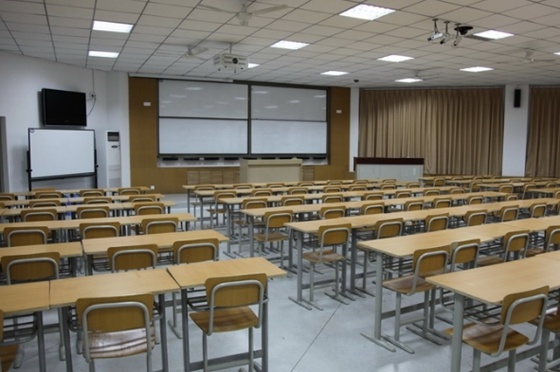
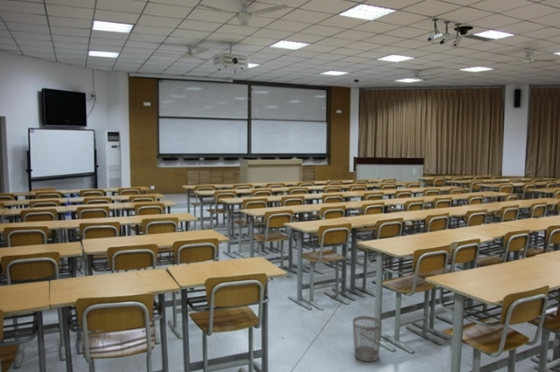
+ wastebasket (366, 338)
